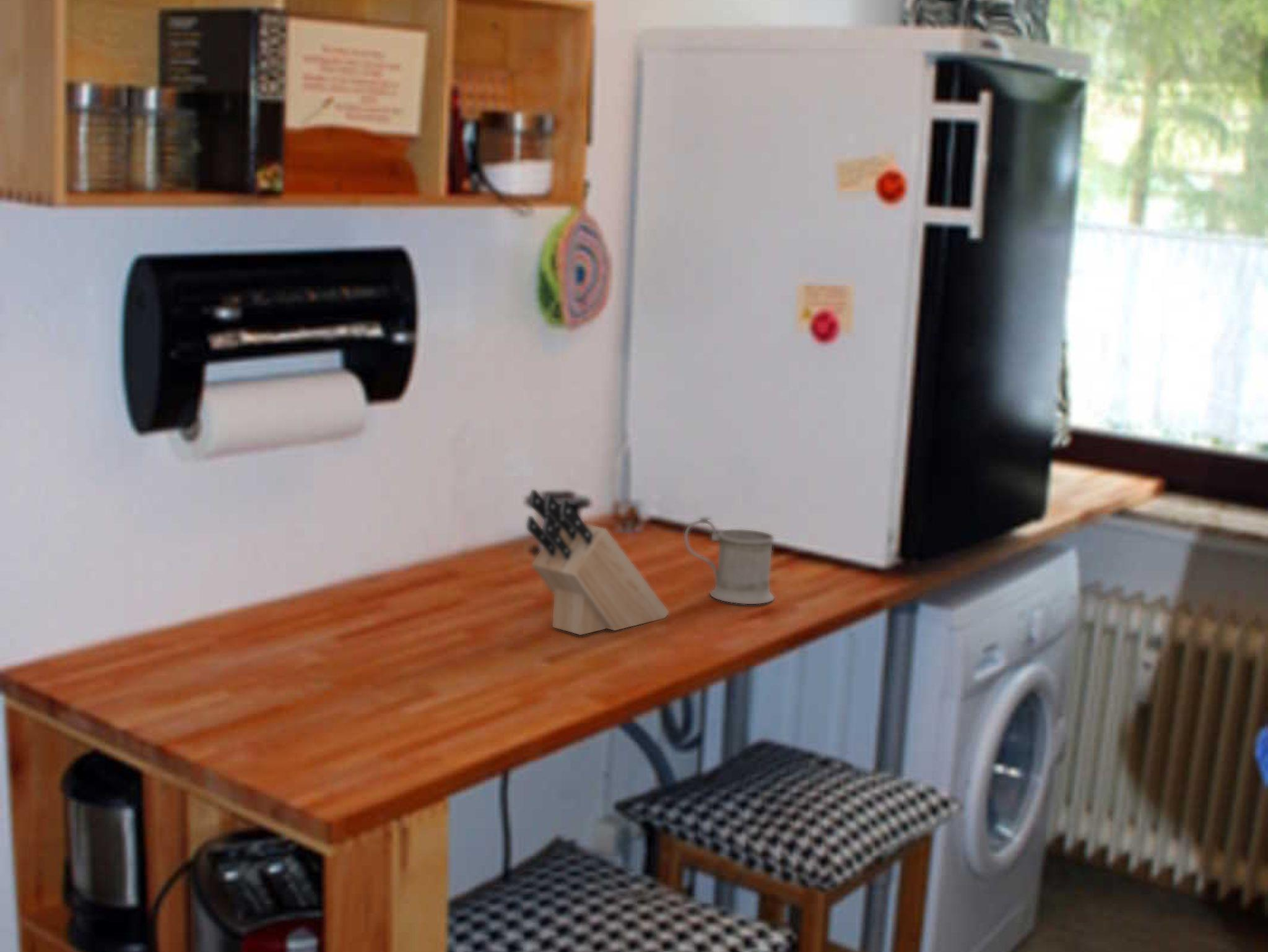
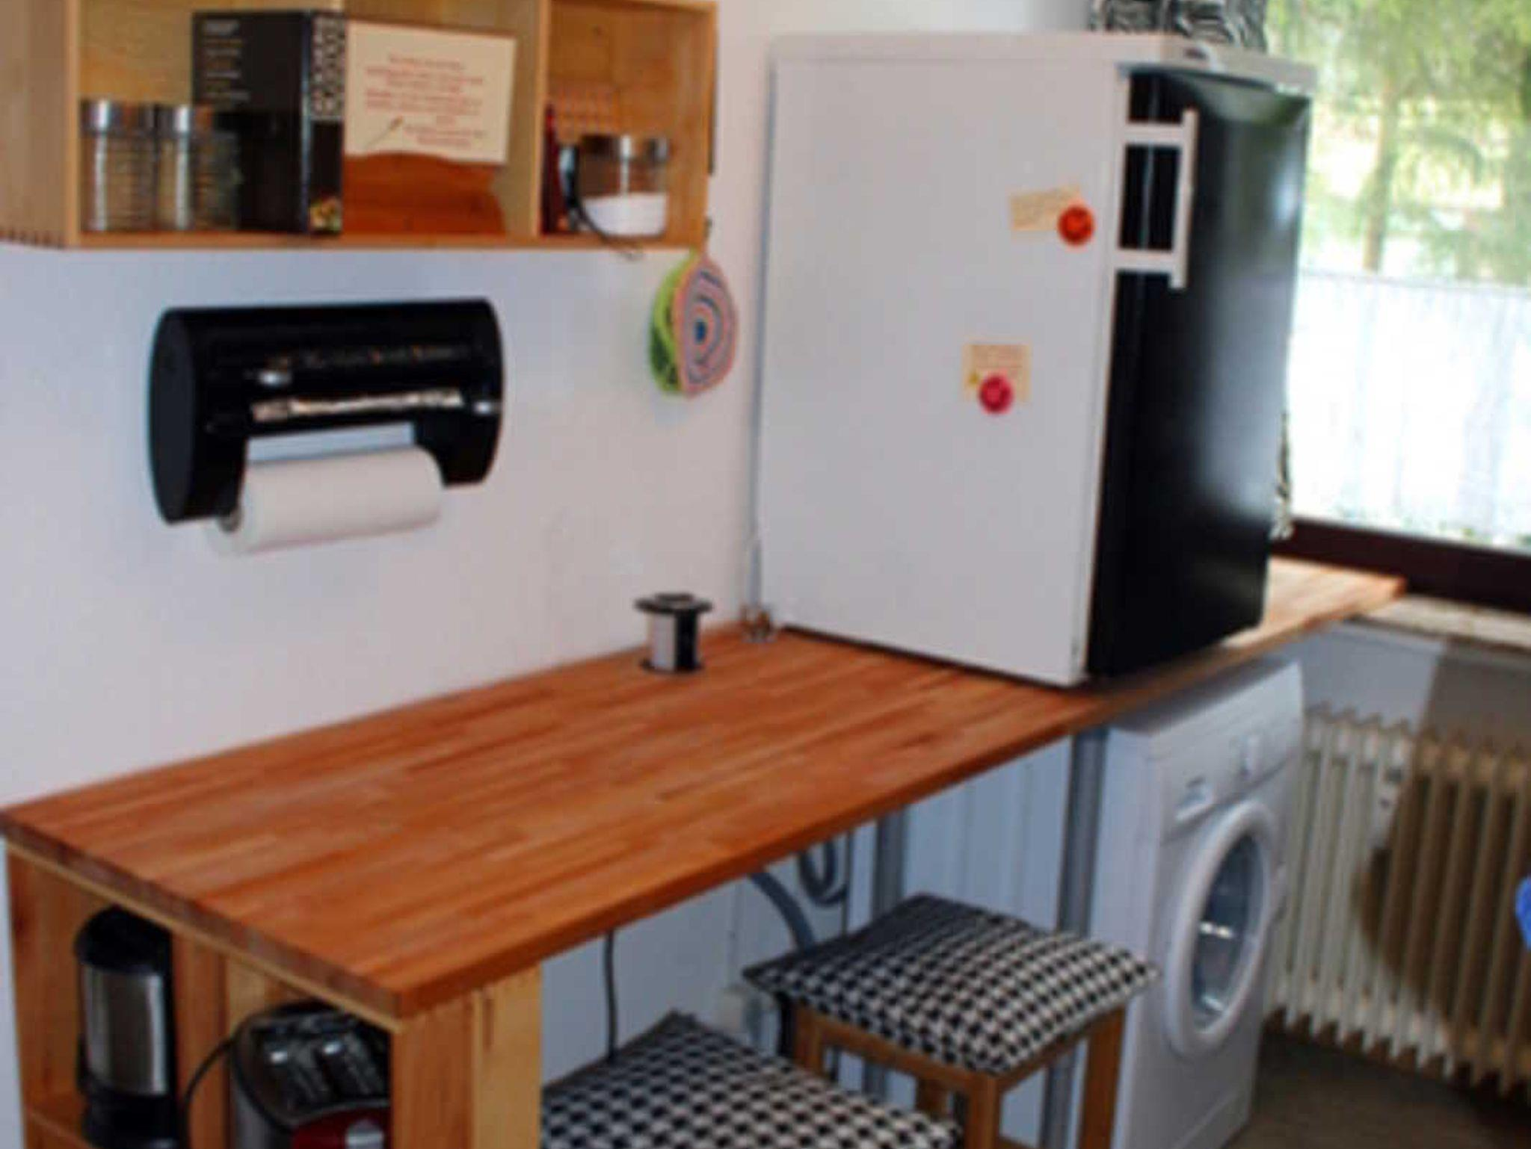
- knife block (595, 556)
- mug (729, 557)
